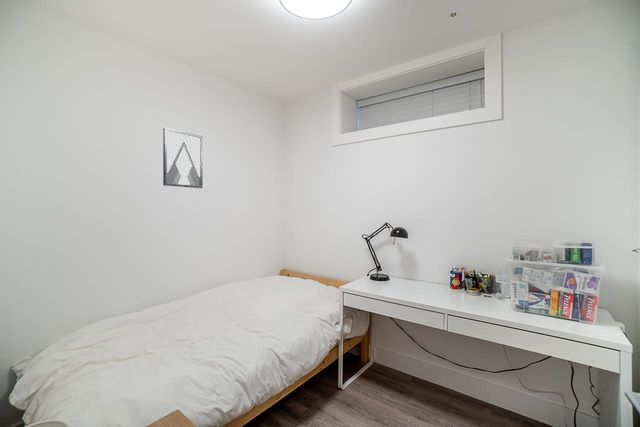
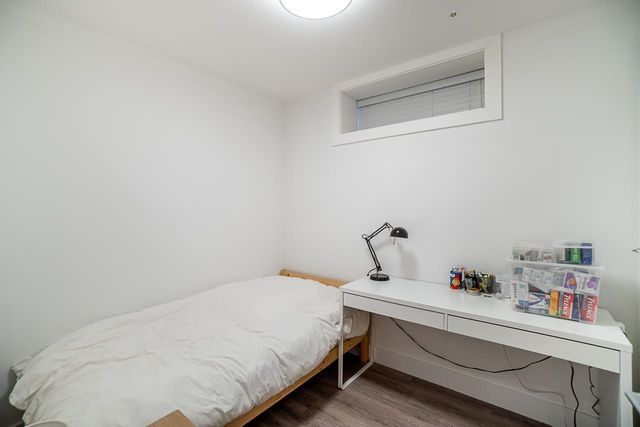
- wall art (183, 159)
